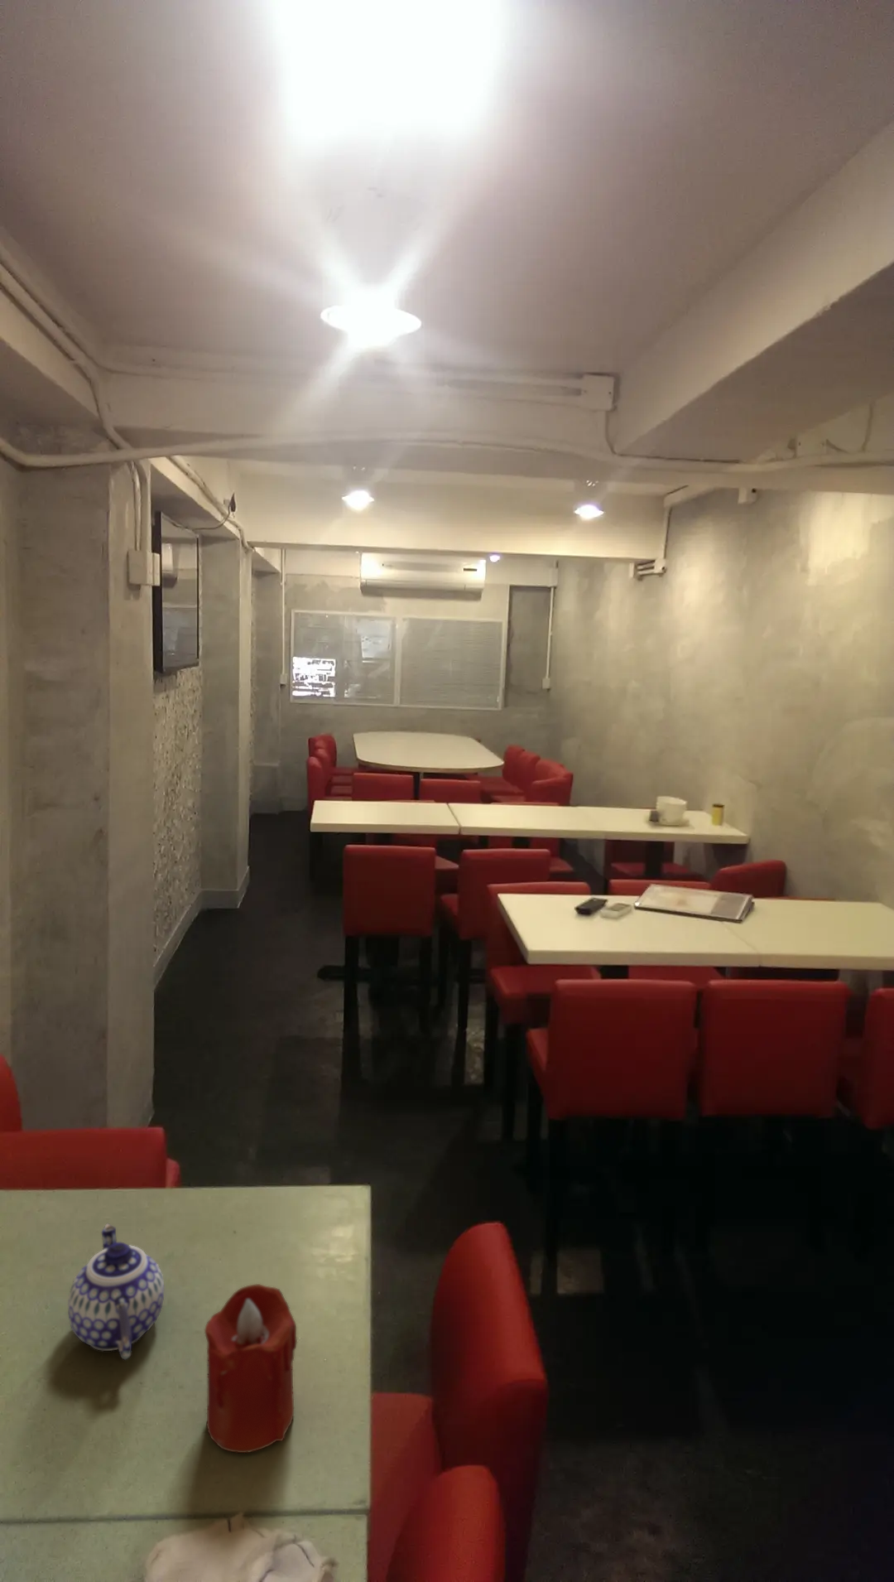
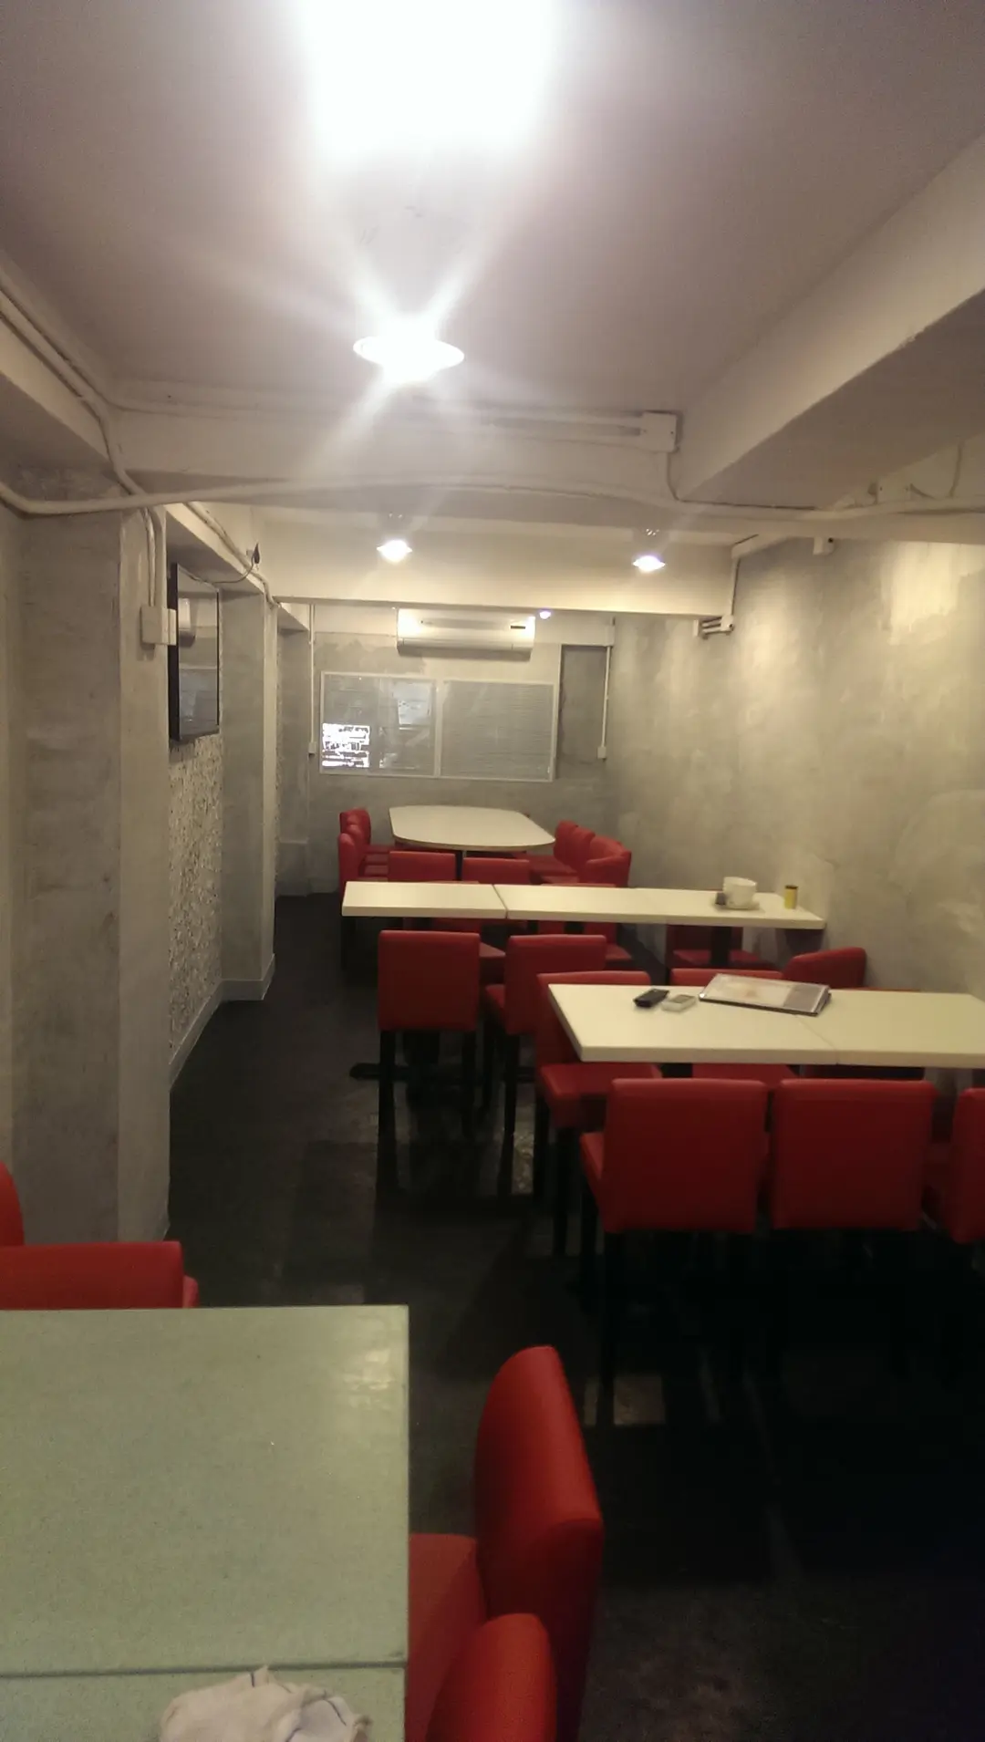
- teapot (116, 1286)
- candle (251, 1359)
